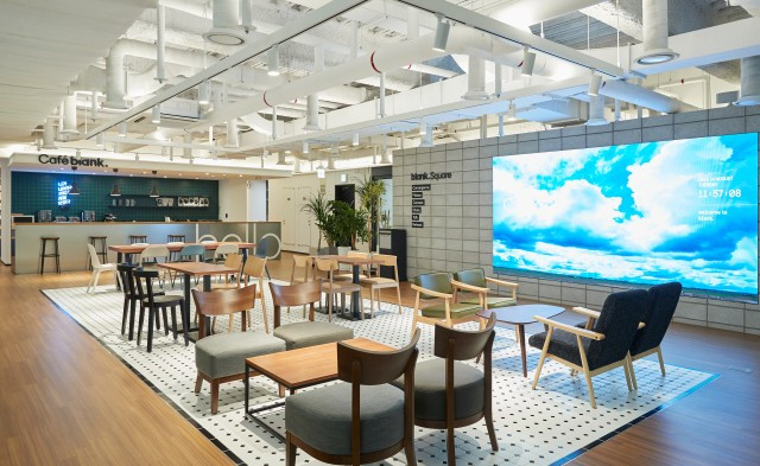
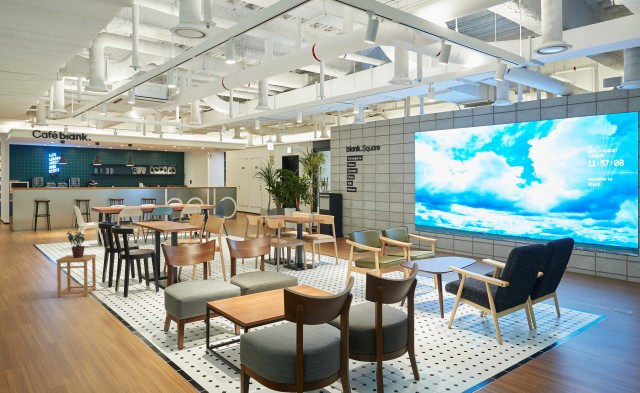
+ potted plant (77, 243)
+ side table (70, 275)
